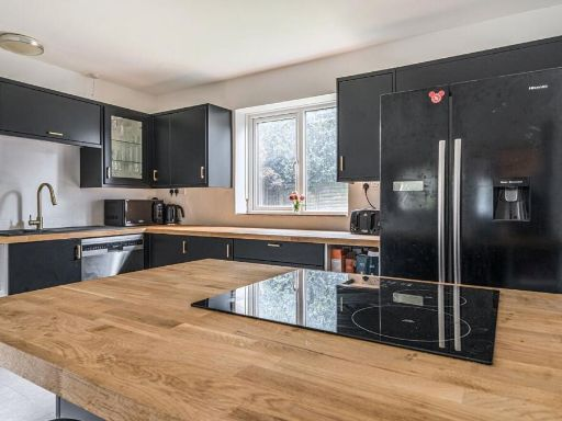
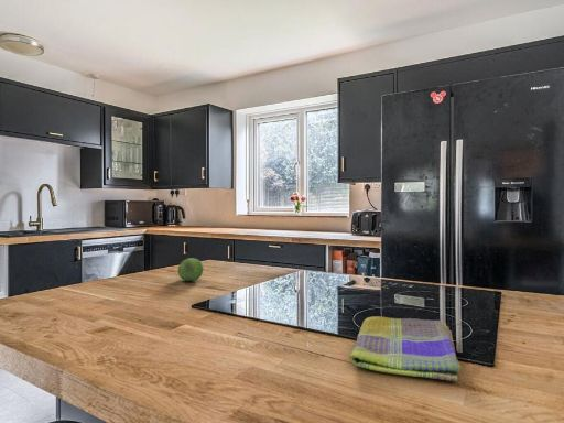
+ fruit (188, 269)
+ dish towel (403, 341)
